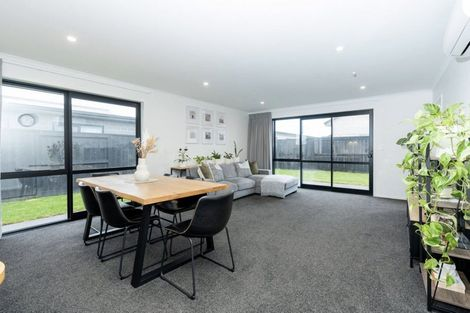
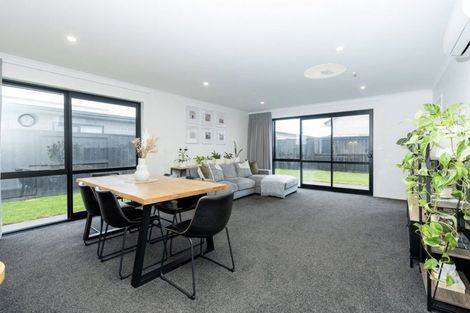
+ ceiling light (324, 69)
